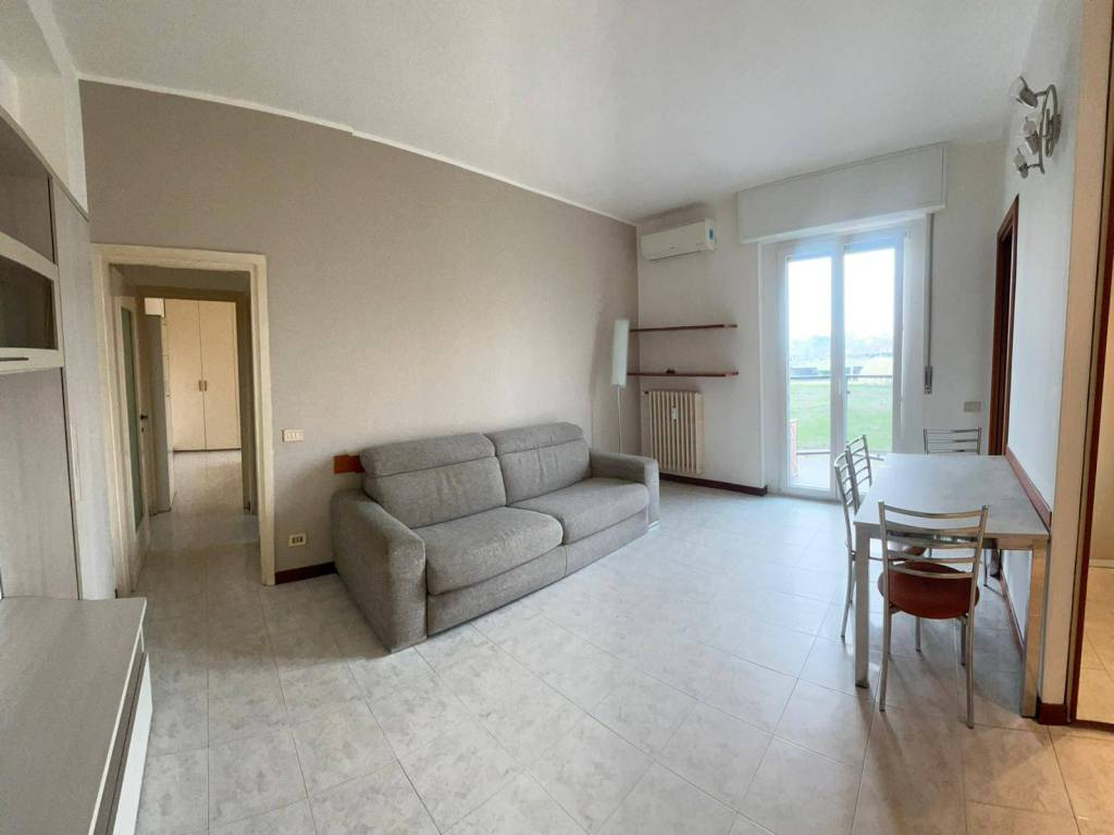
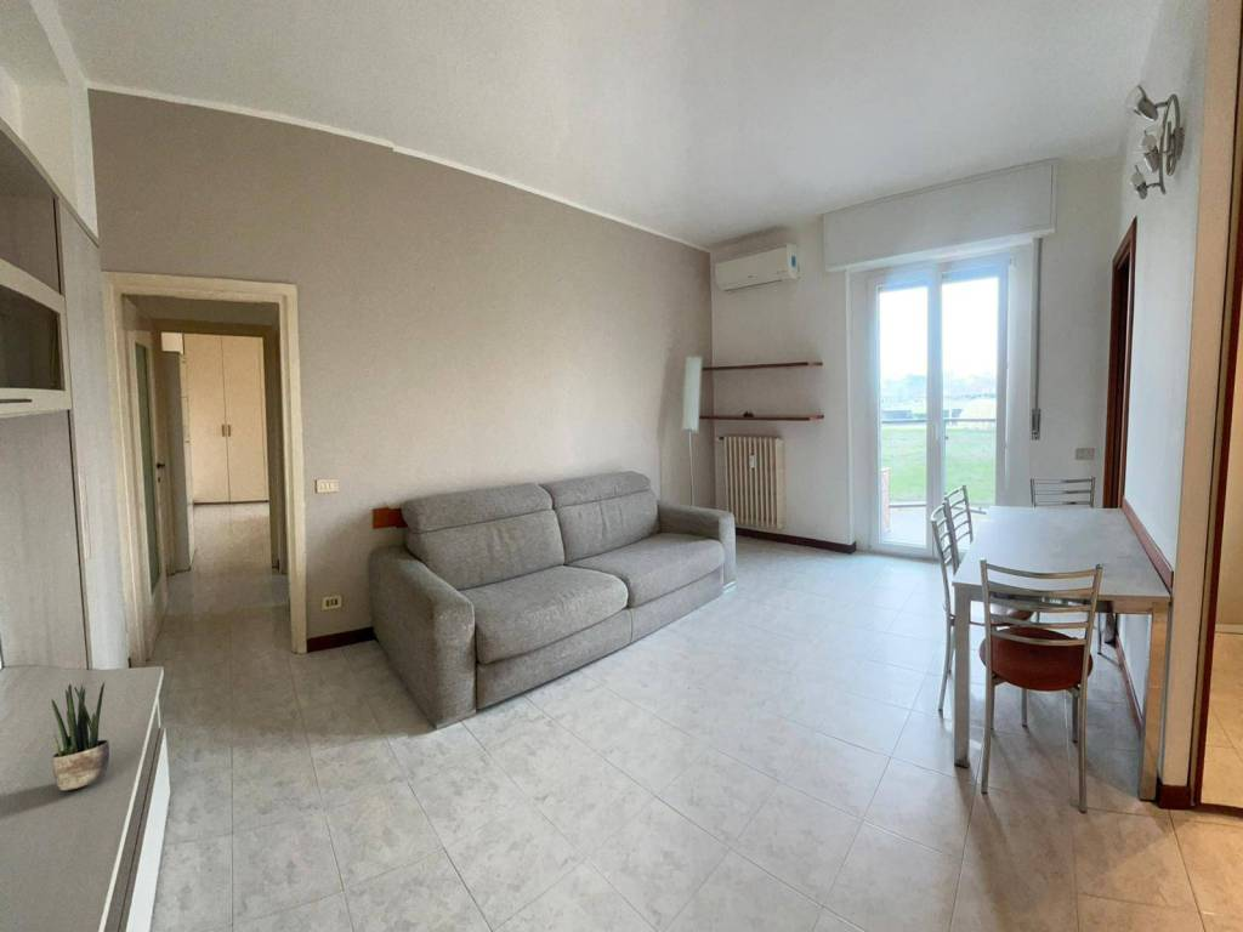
+ potted plant (80, 731)
